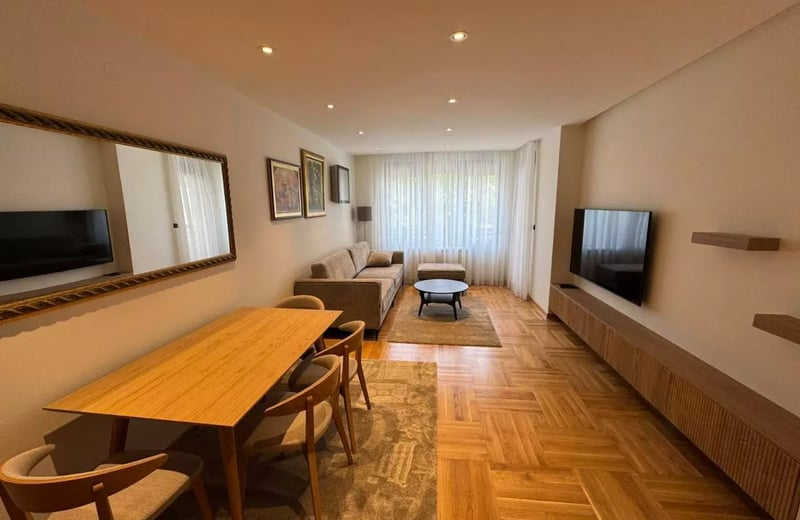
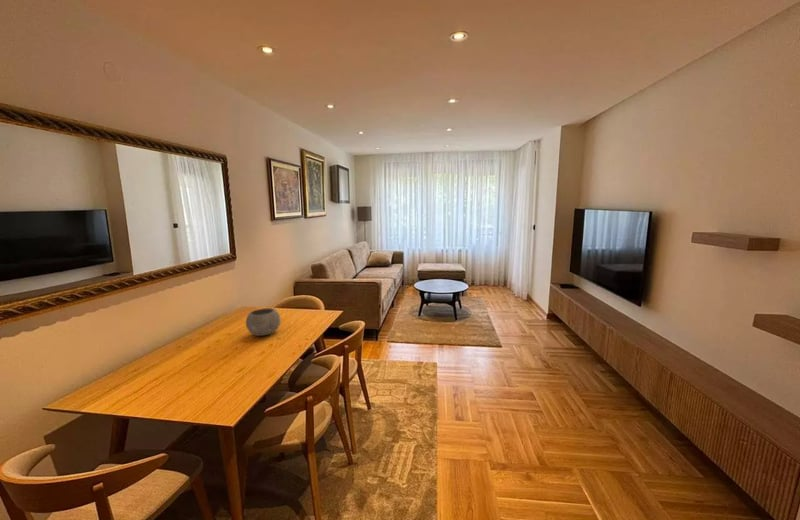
+ bowl (263, 322)
